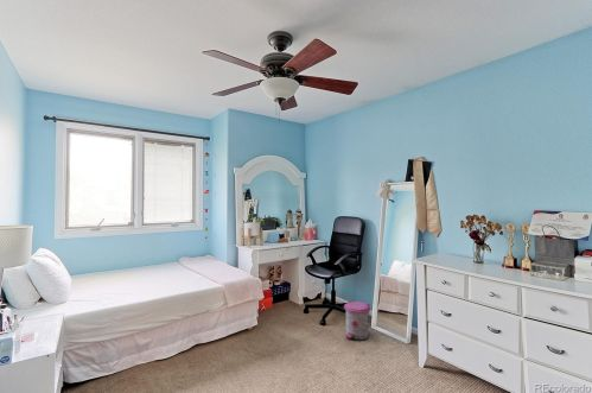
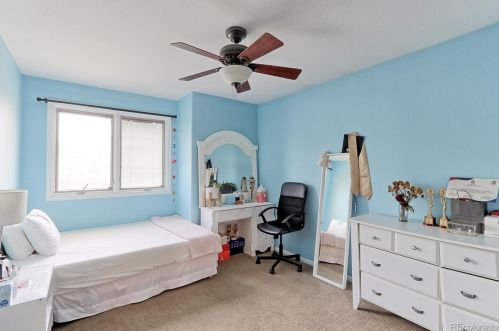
- trash can (357, 319)
